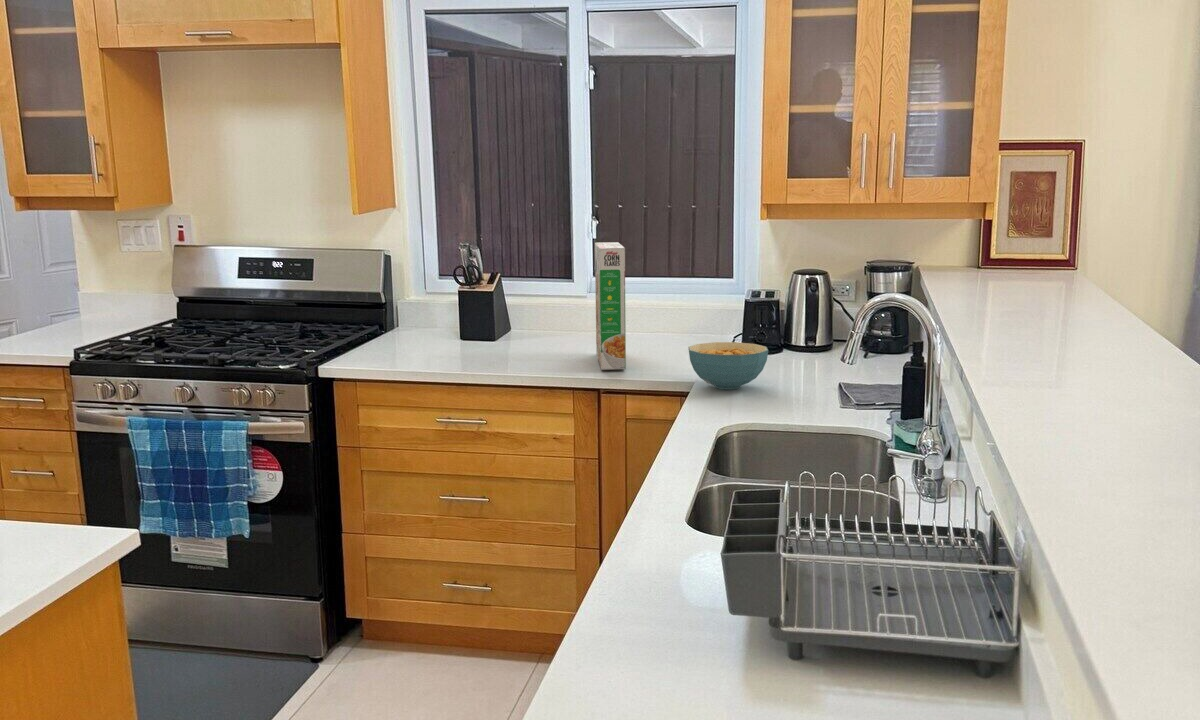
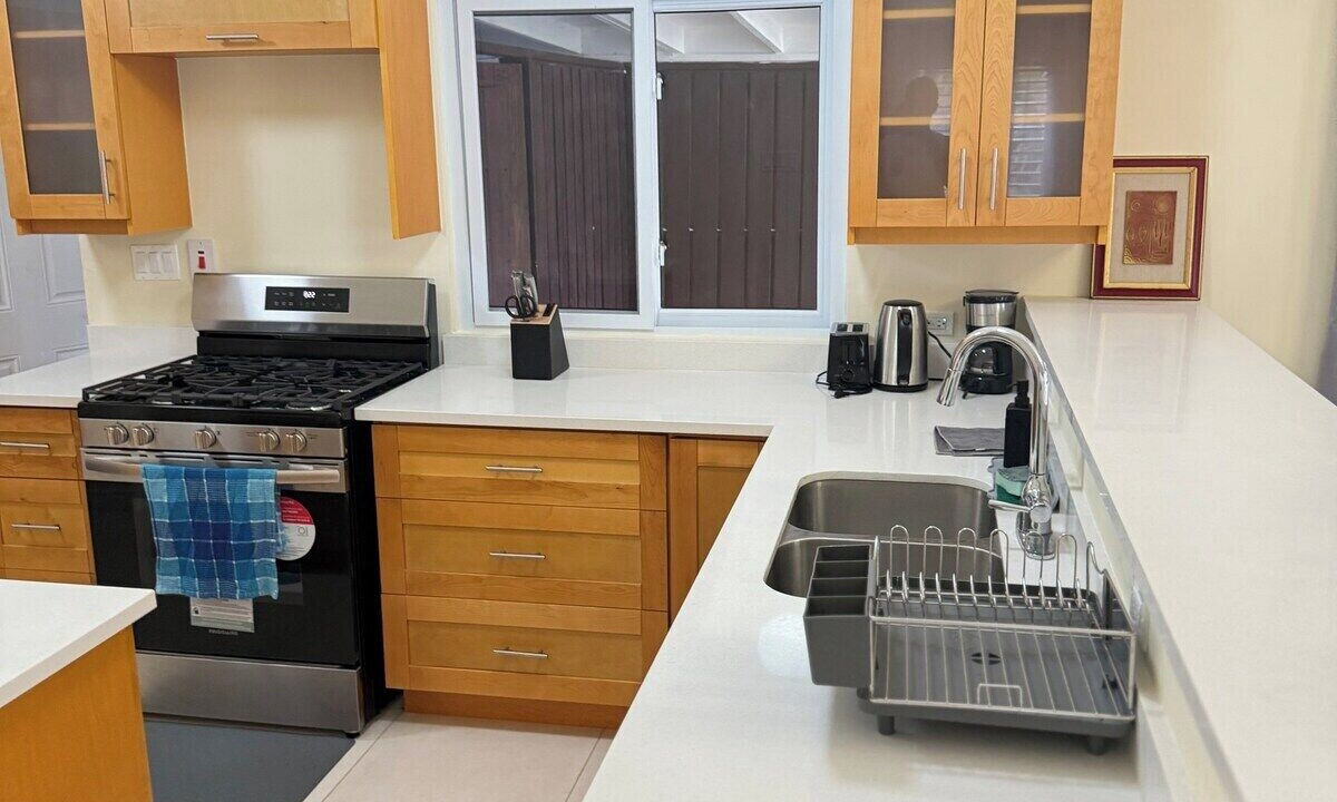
- cereal box (609, 304)
- cereal bowl (727, 367)
